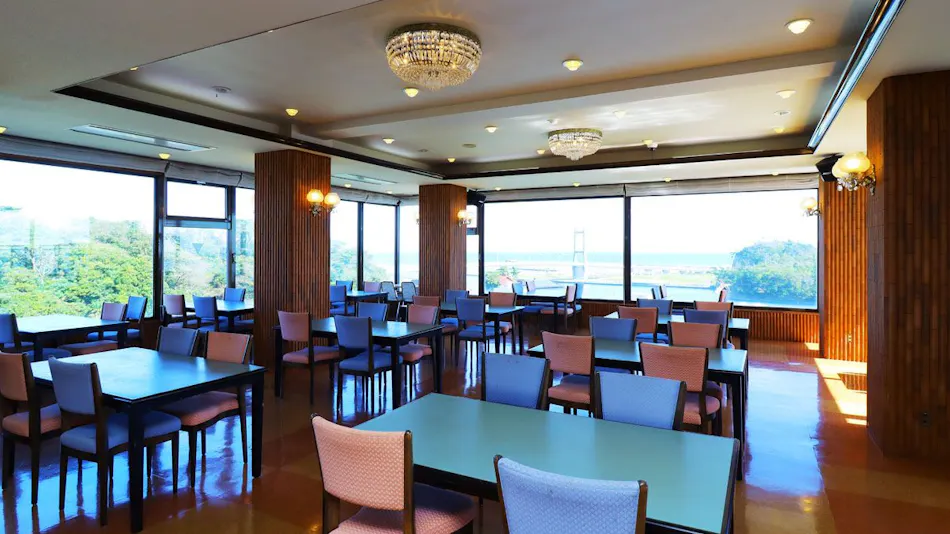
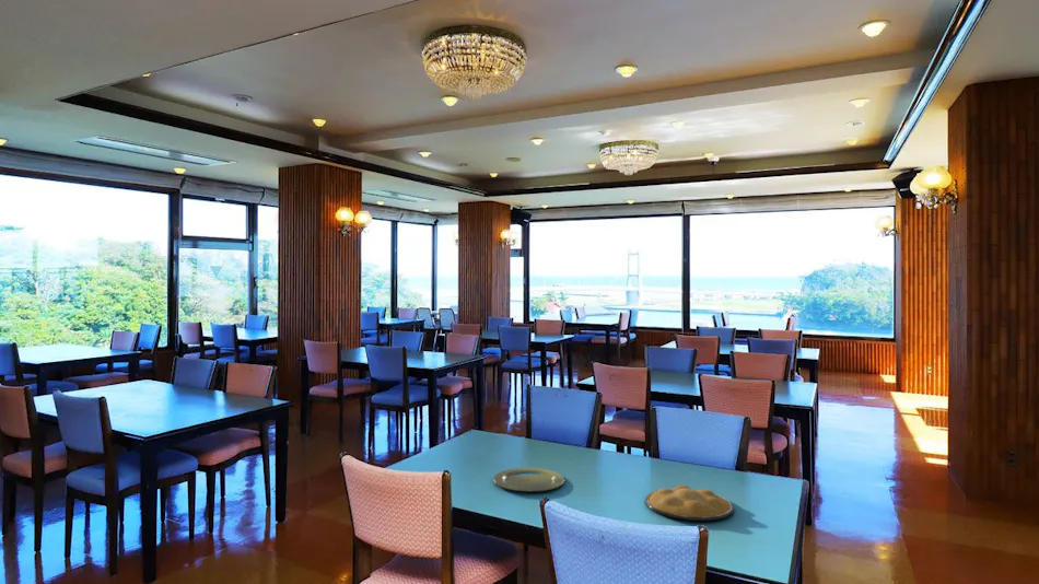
+ plate (528, 479)
+ plate (688, 497)
